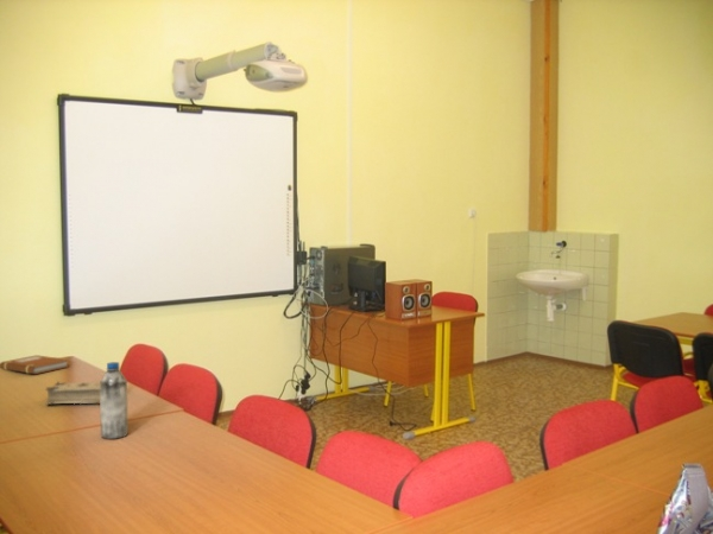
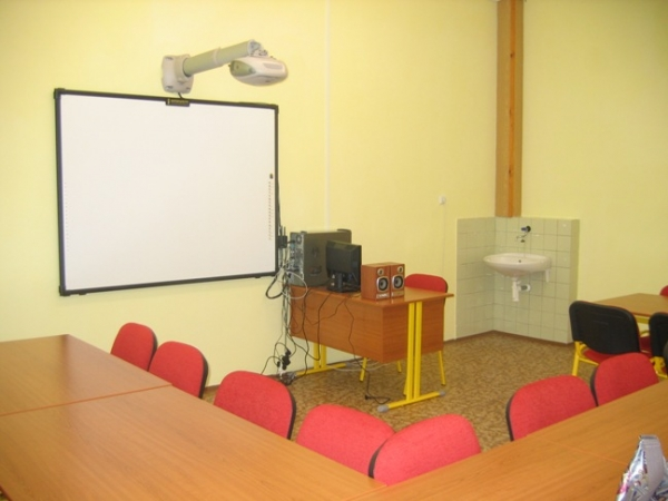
- book (83, 390)
- water bottle (113, 399)
- notebook (33, 364)
